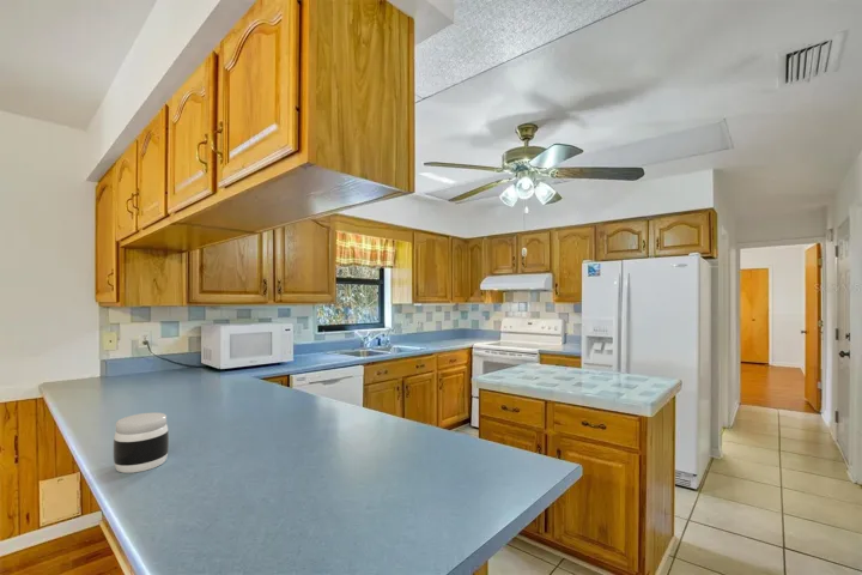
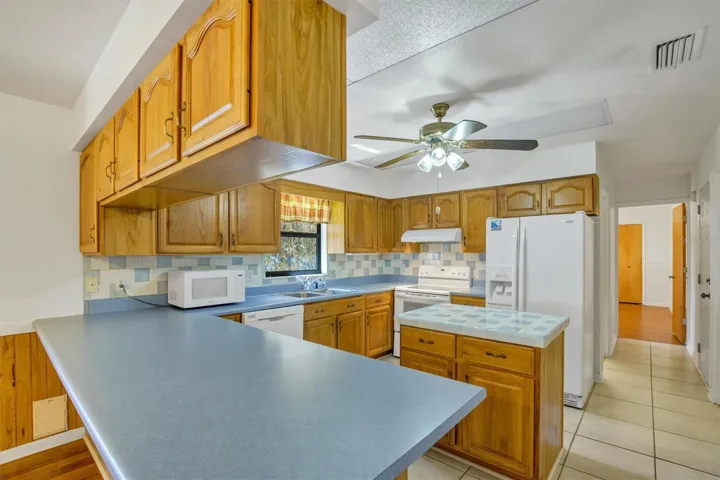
- jar (141, 441)
